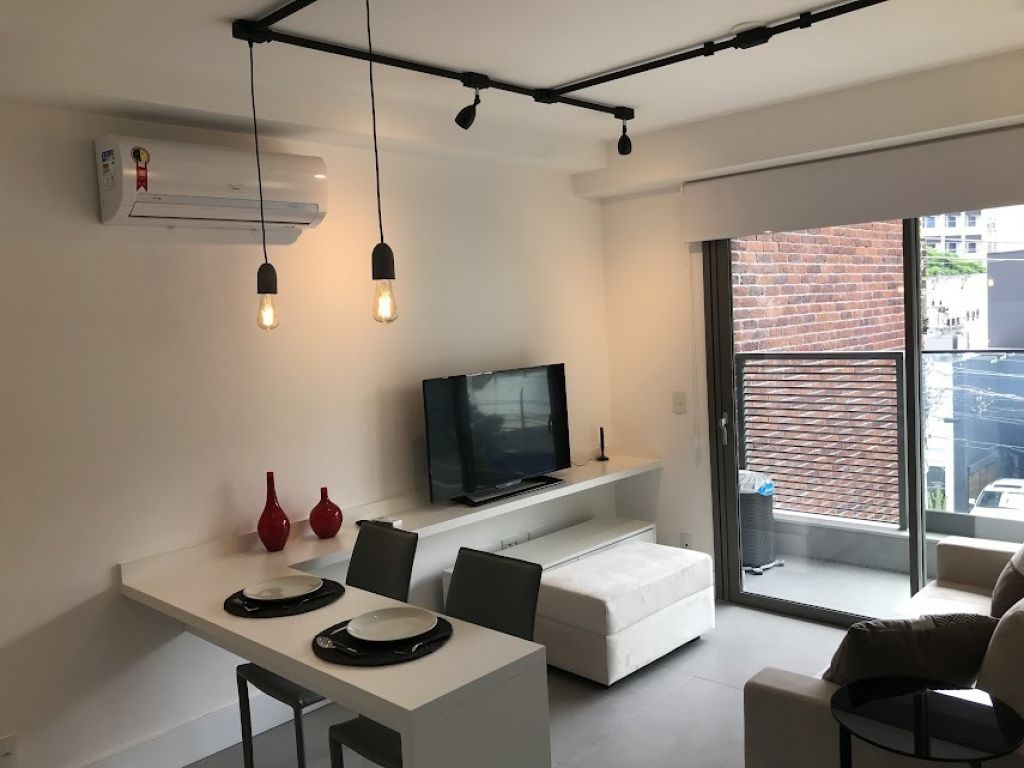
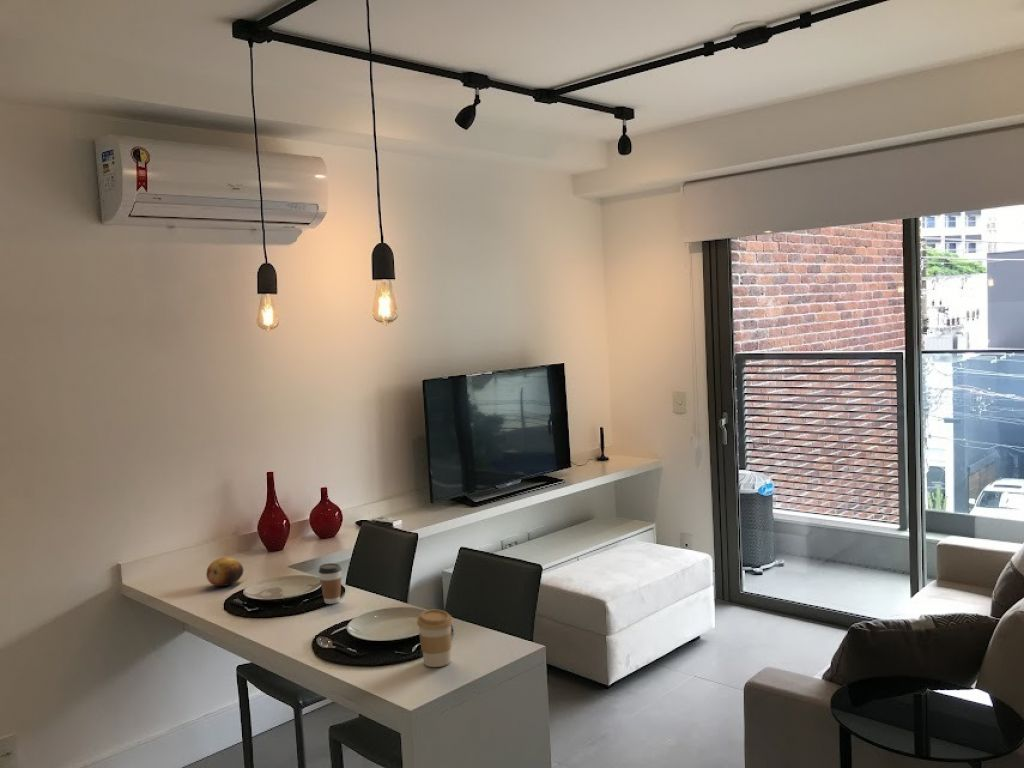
+ coffee cup (331, 583)
+ fruit (225, 571)
+ coffee cup (435, 637)
